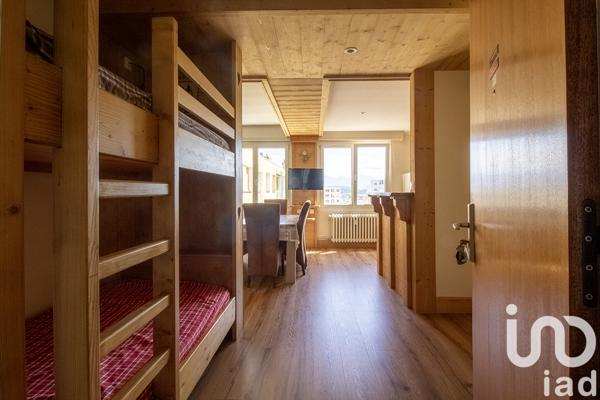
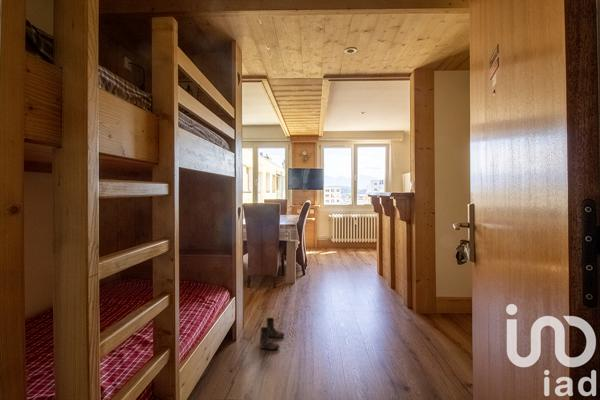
+ boots (272, 332)
